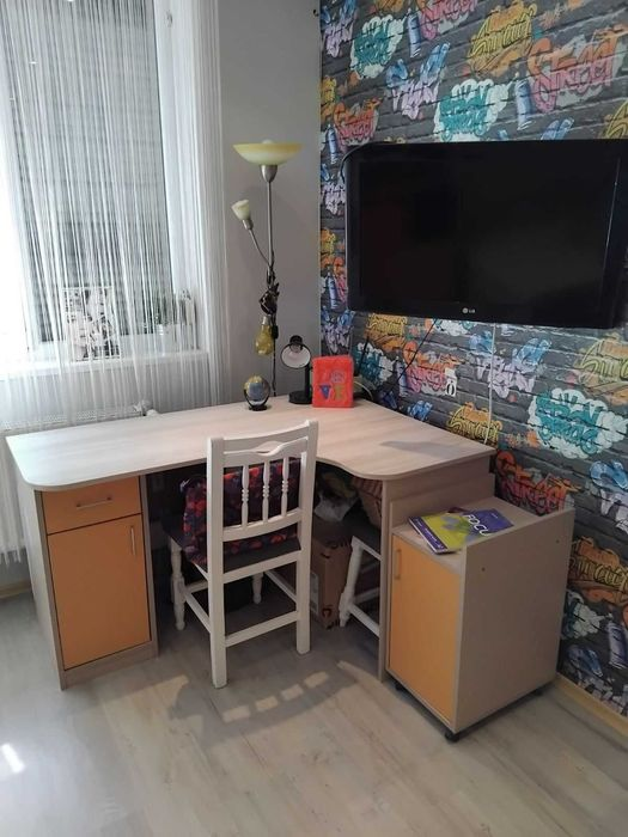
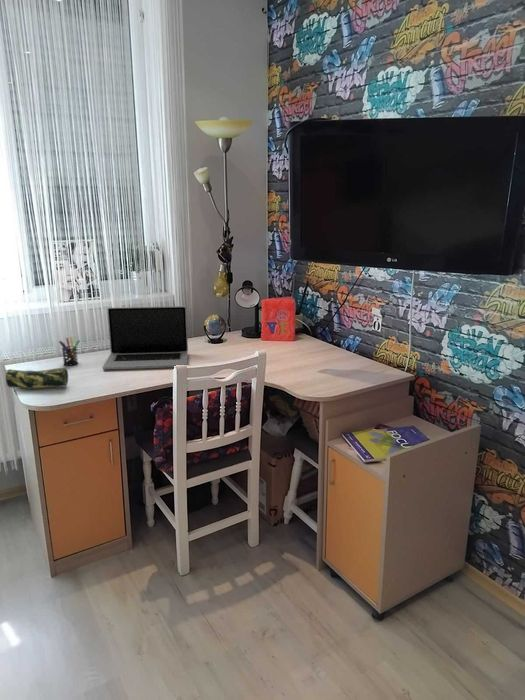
+ pencil case (36, 378)
+ laptop (145, 337)
+ pen holder (71, 349)
